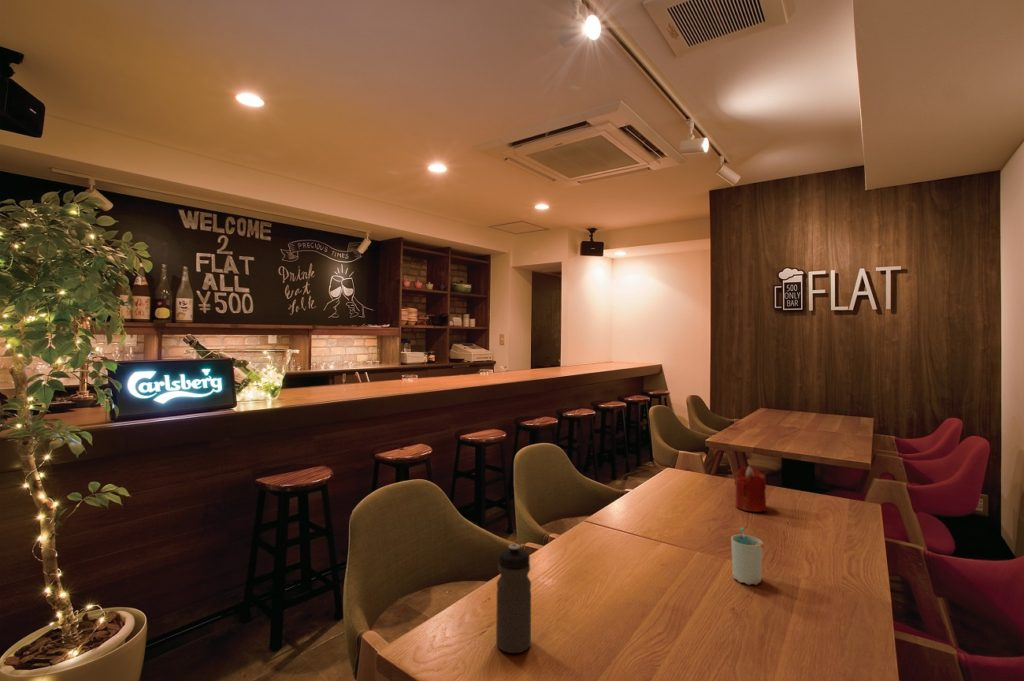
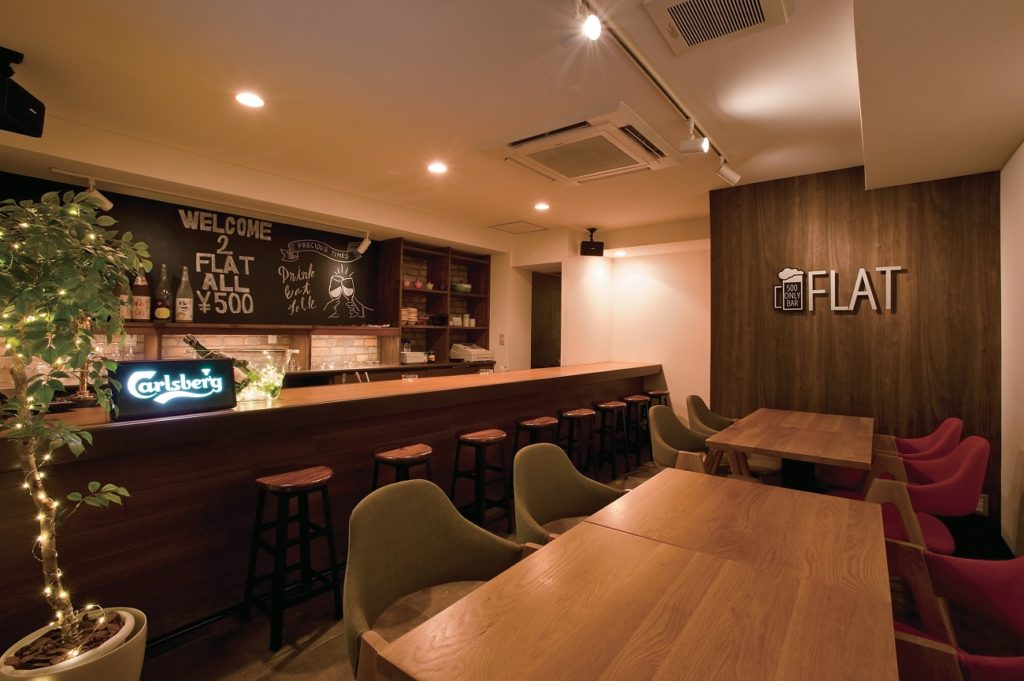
- cup (747, 555)
- water bottle (513, 594)
- candle (750, 486)
